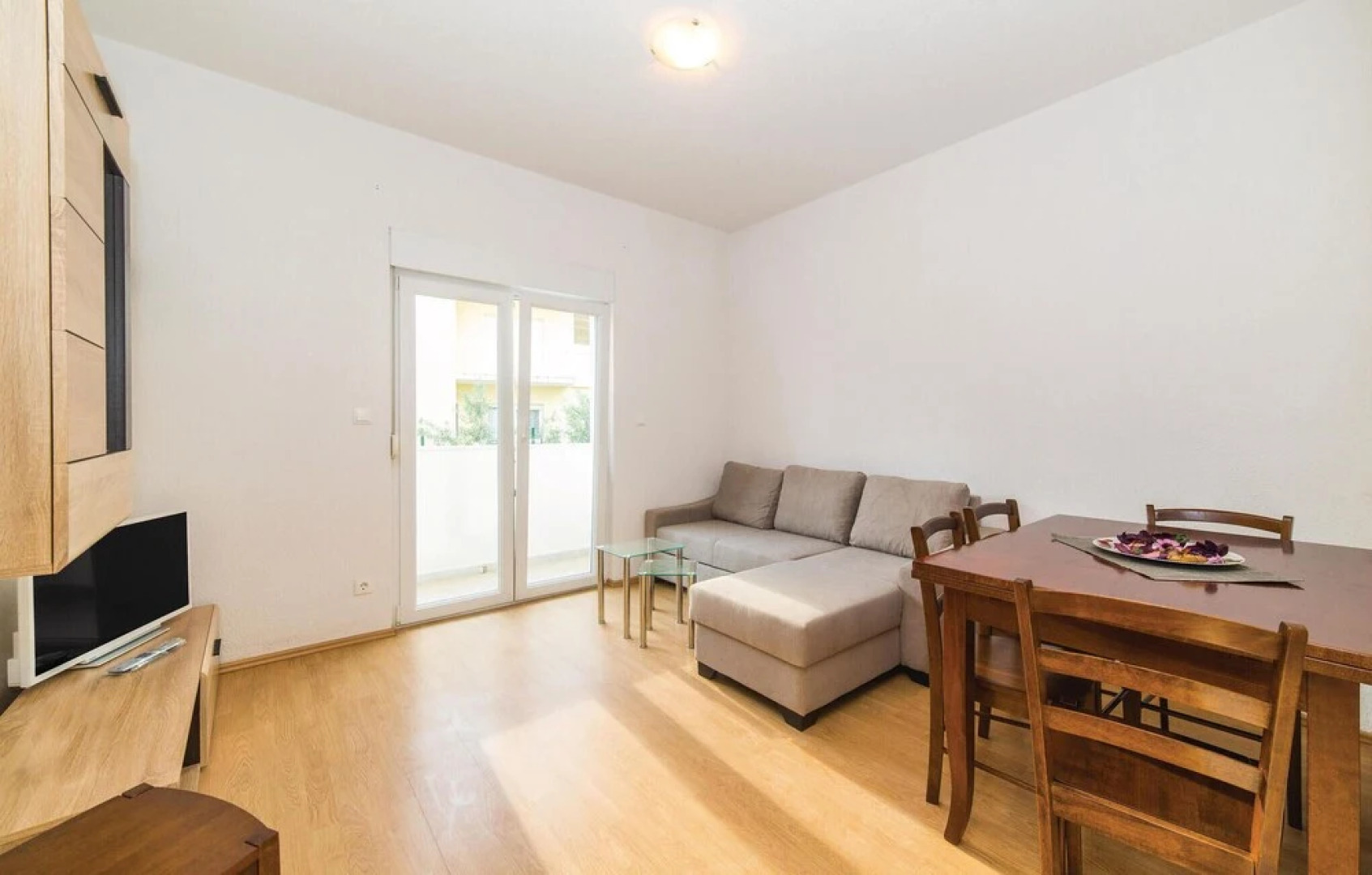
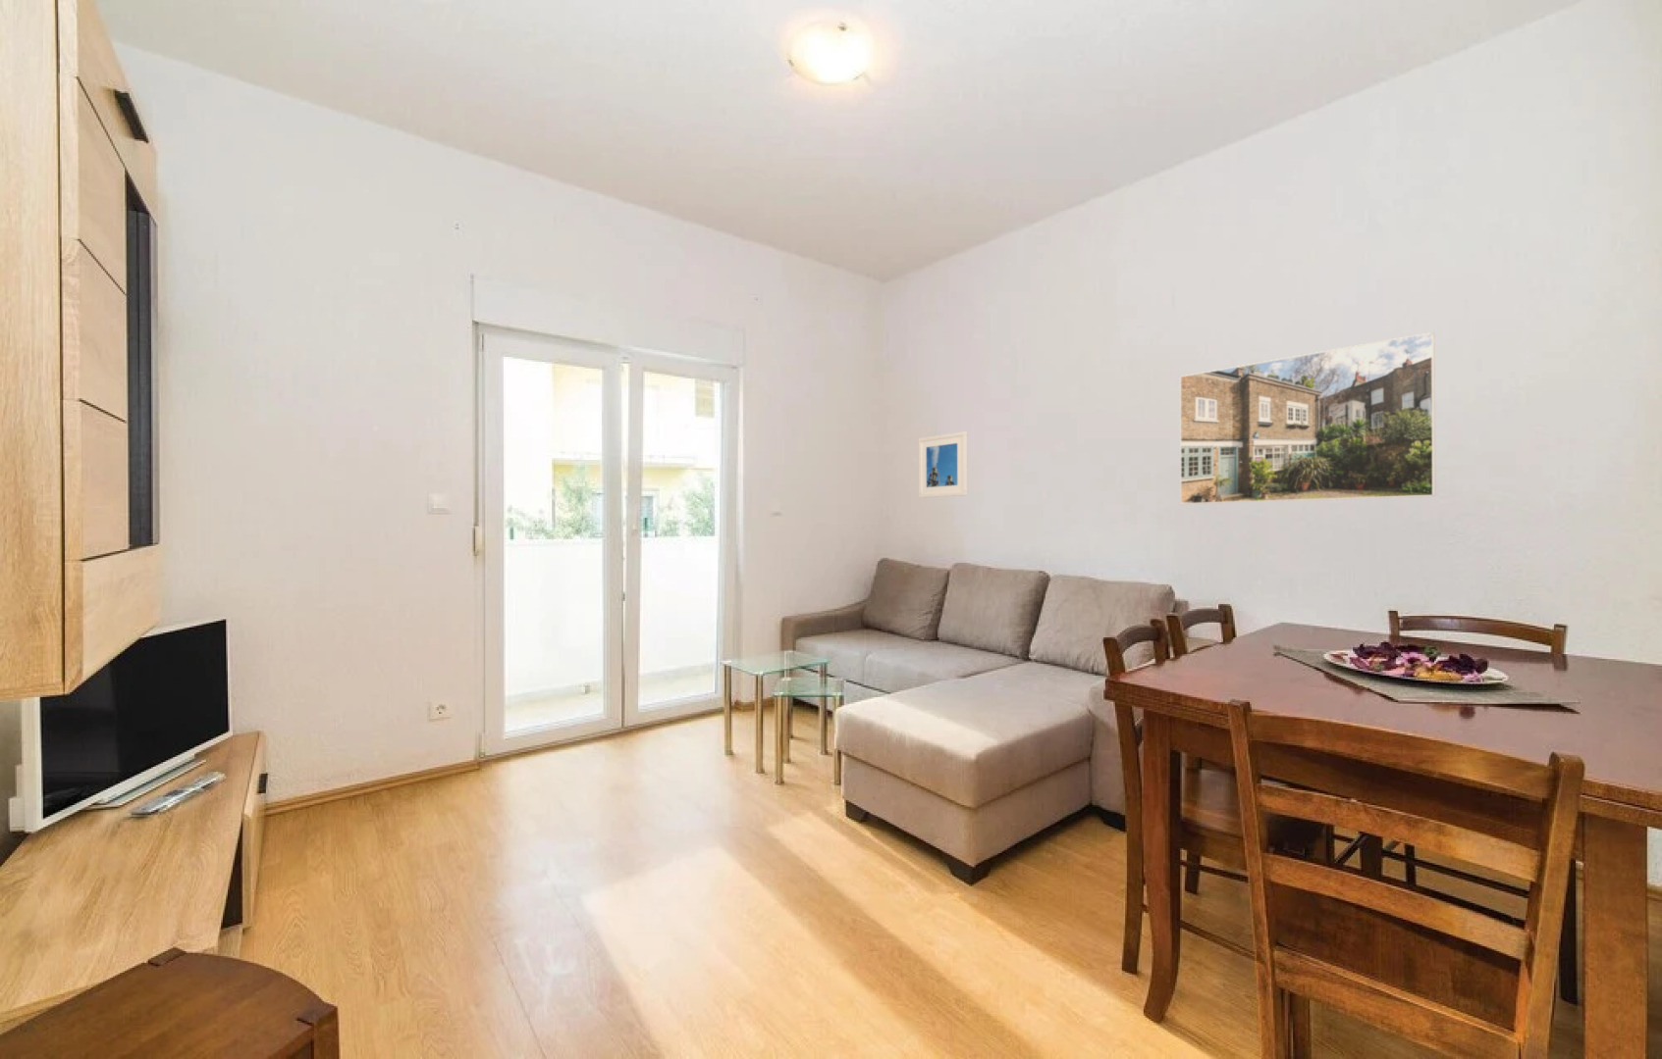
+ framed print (1291, 428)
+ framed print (941, 466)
